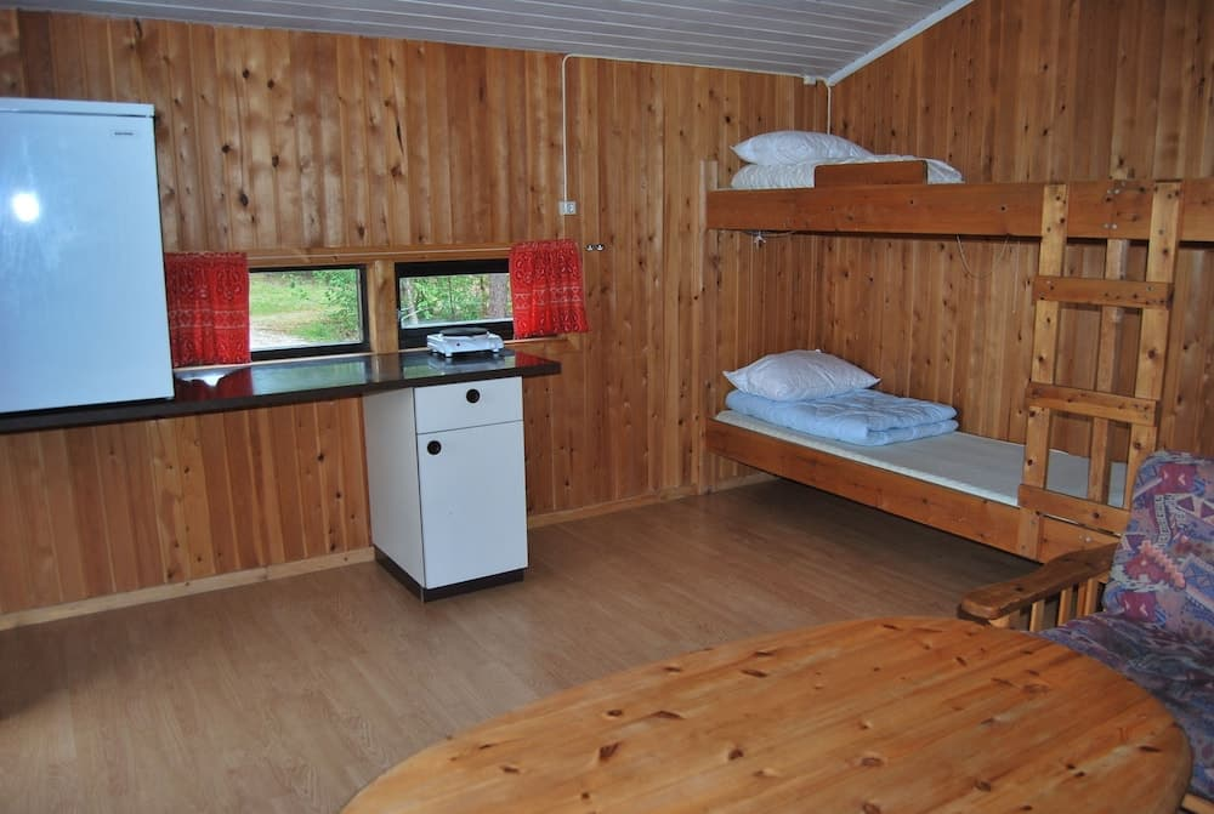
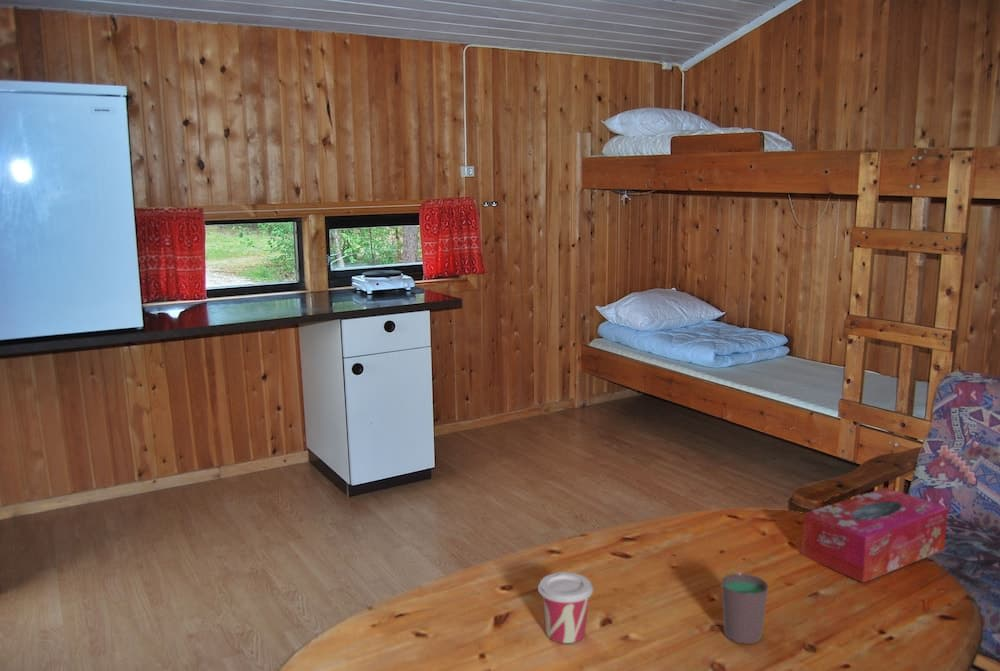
+ cup (565, 608)
+ cup (743, 608)
+ tissue box (875, 531)
